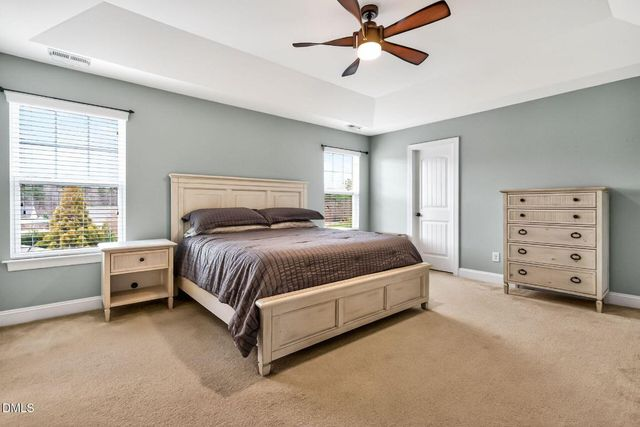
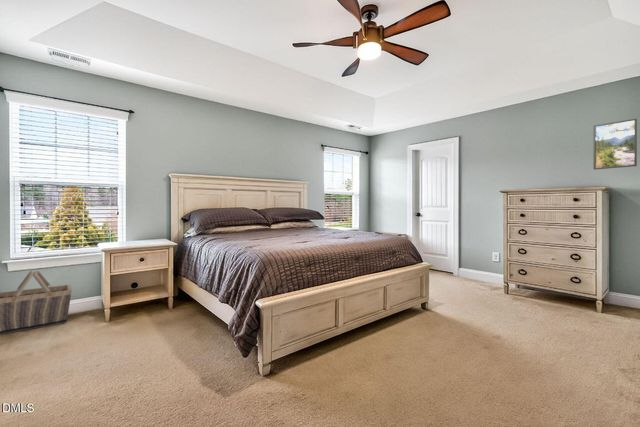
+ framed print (614, 145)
+ basket (33, 298)
